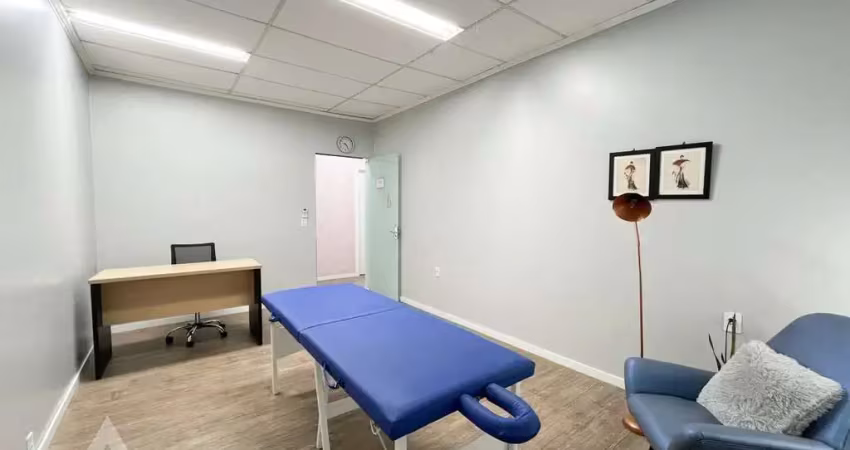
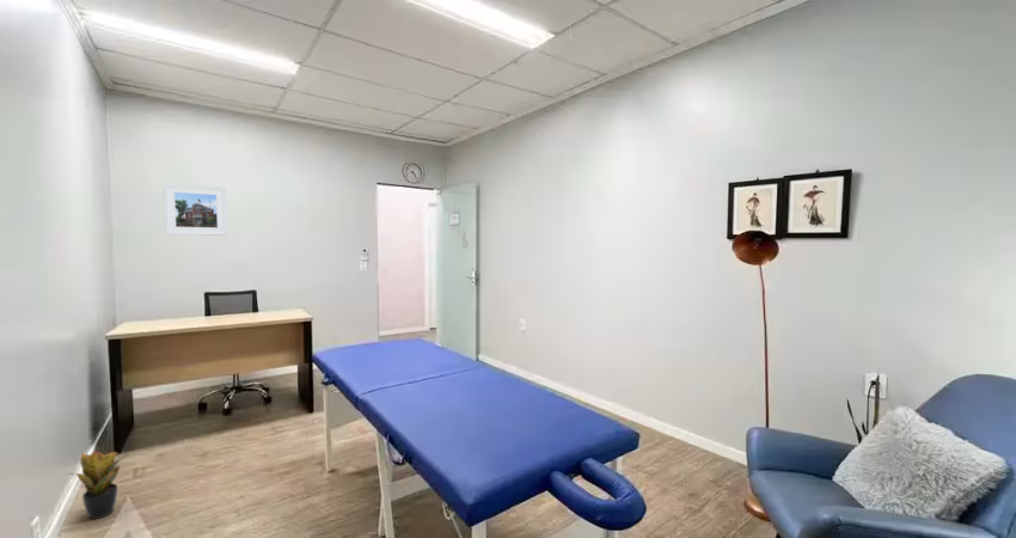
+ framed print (196, 210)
+ potted plant (102, 478)
